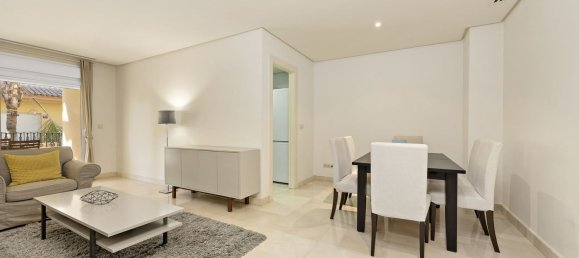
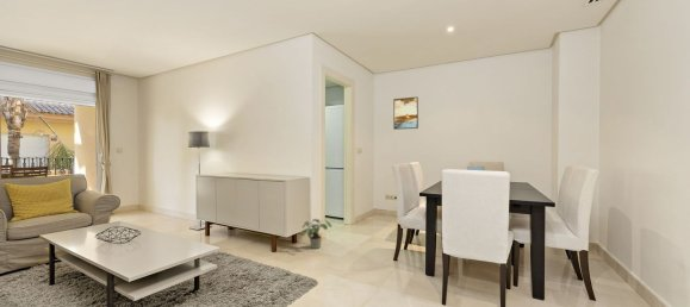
+ potted plant (313, 233)
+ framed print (405, 113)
